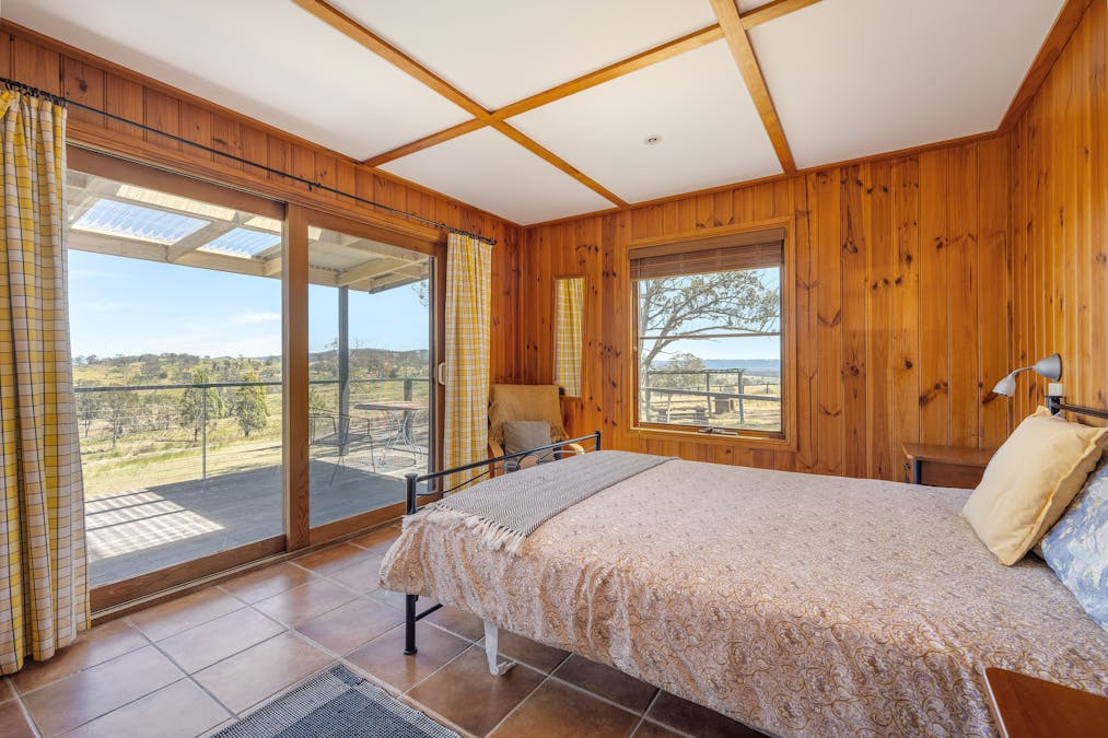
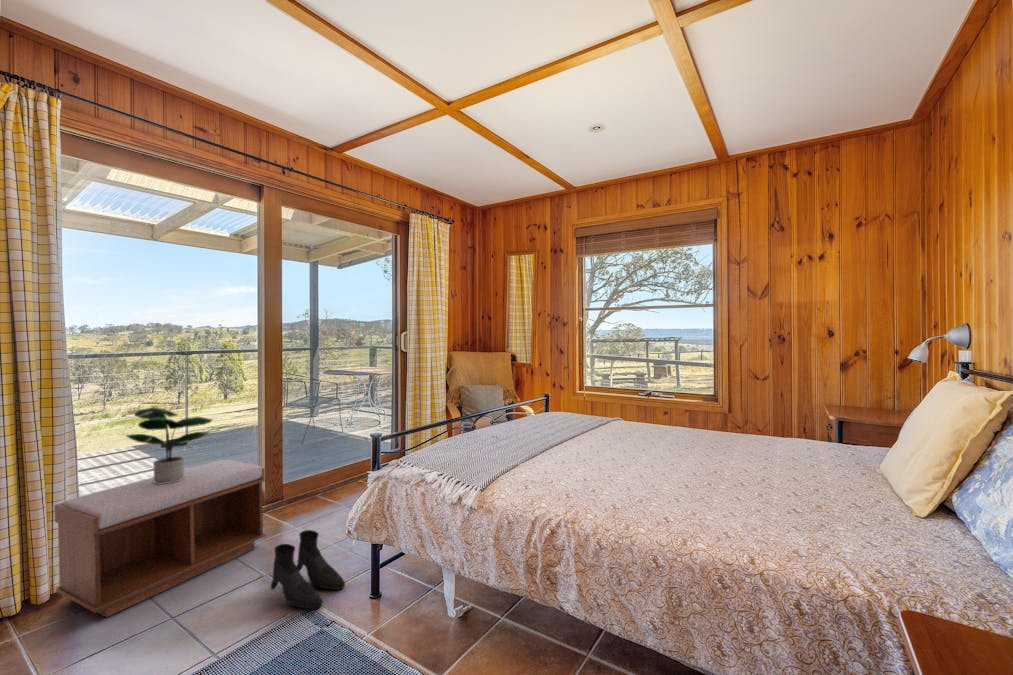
+ boots (307, 565)
+ bench (173, 525)
+ potted plant (171, 443)
